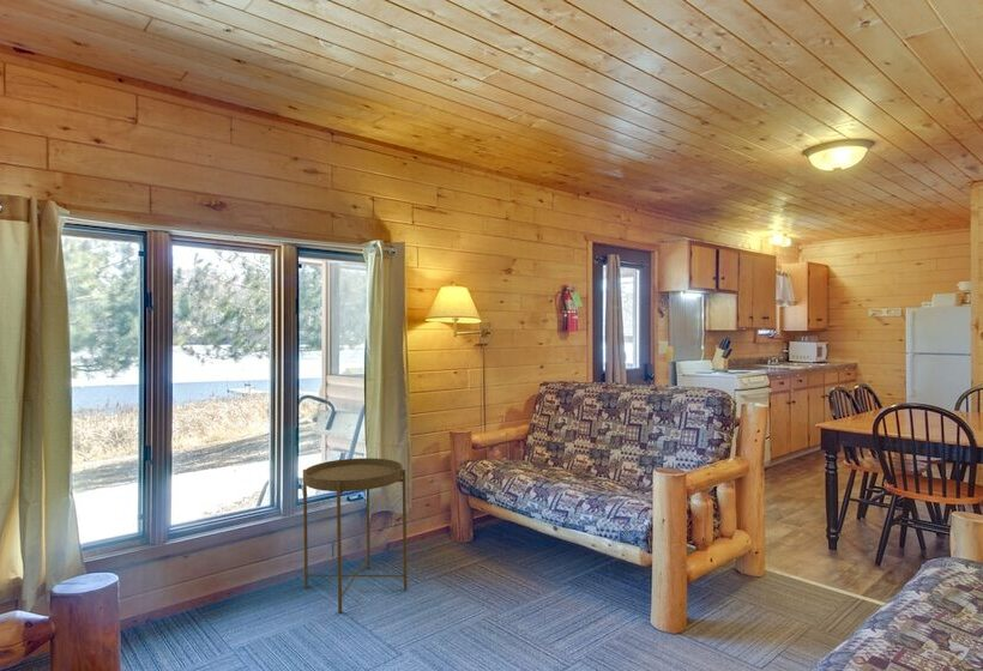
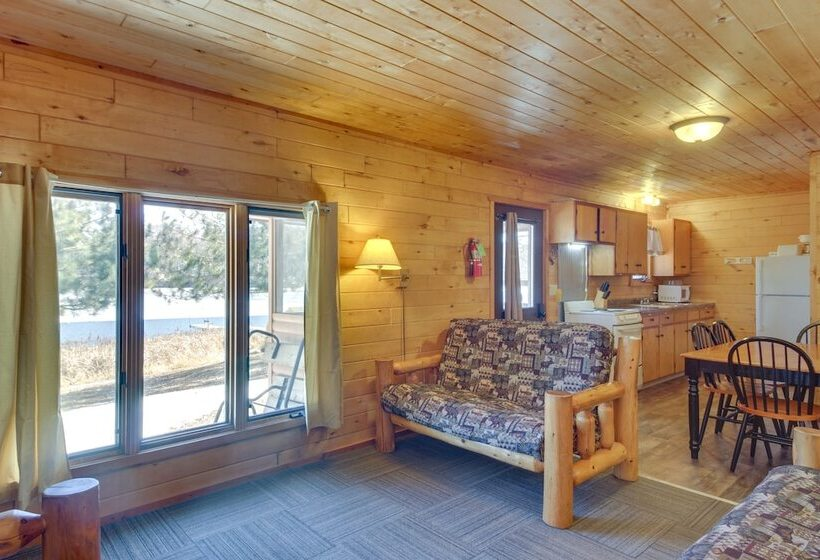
- side table (367, 527)
